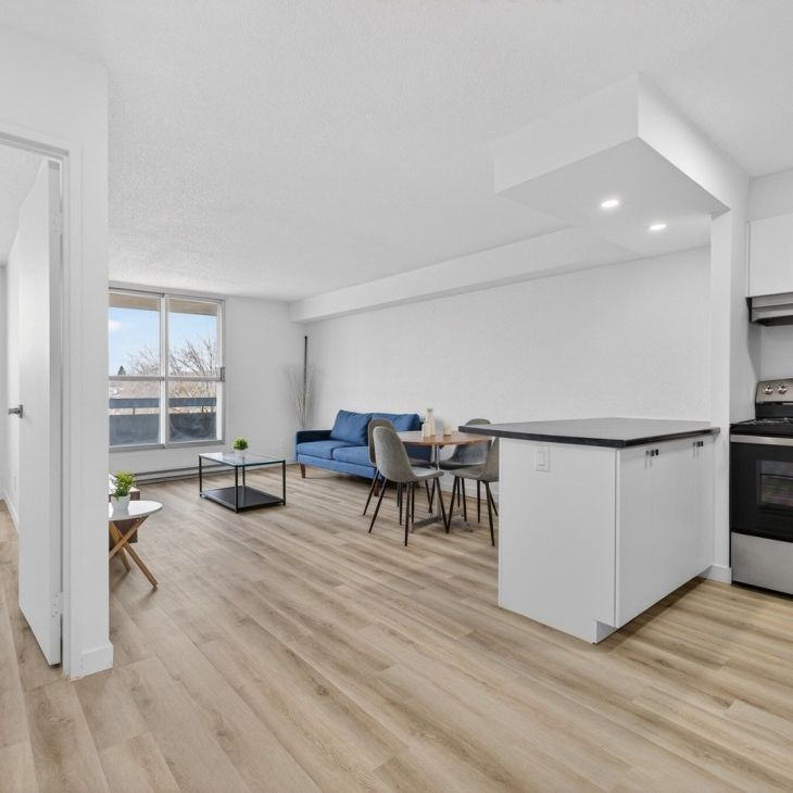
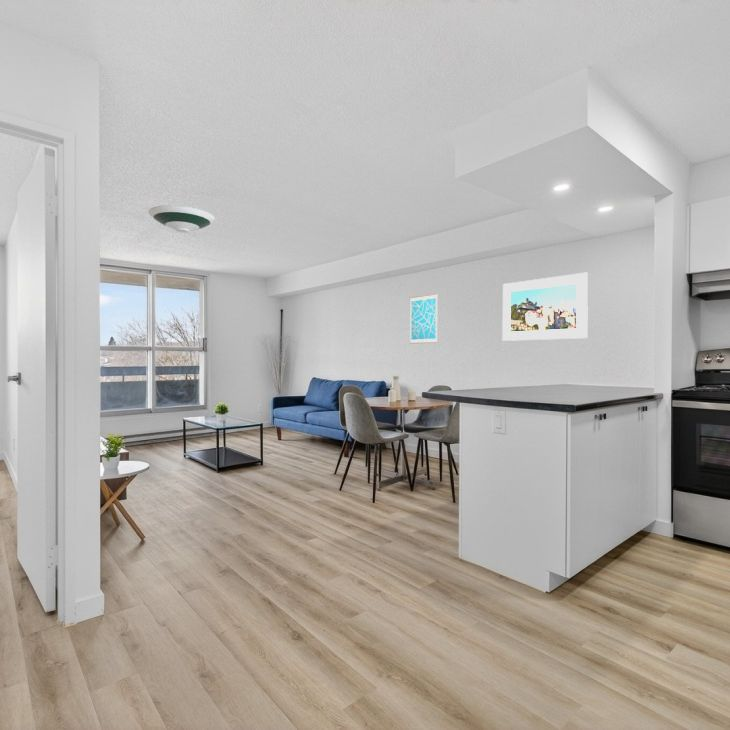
+ wall art (423, 319)
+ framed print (542, 309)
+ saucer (182, 223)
